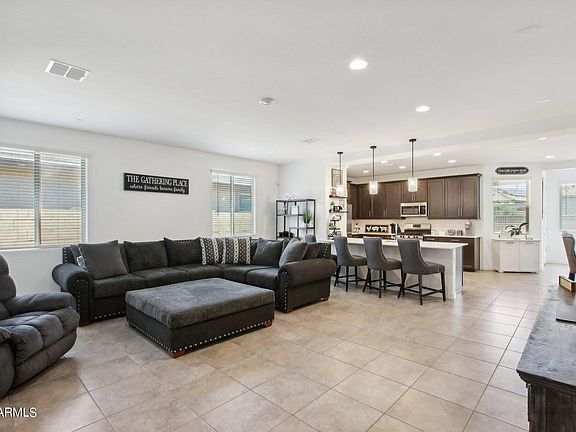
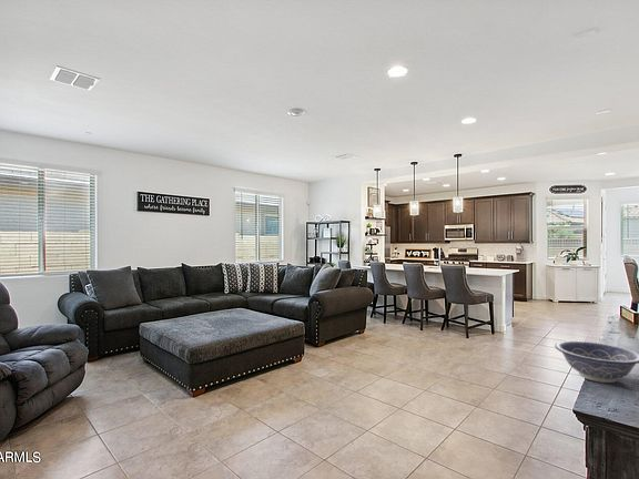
+ decorative bowl (597, 364)
